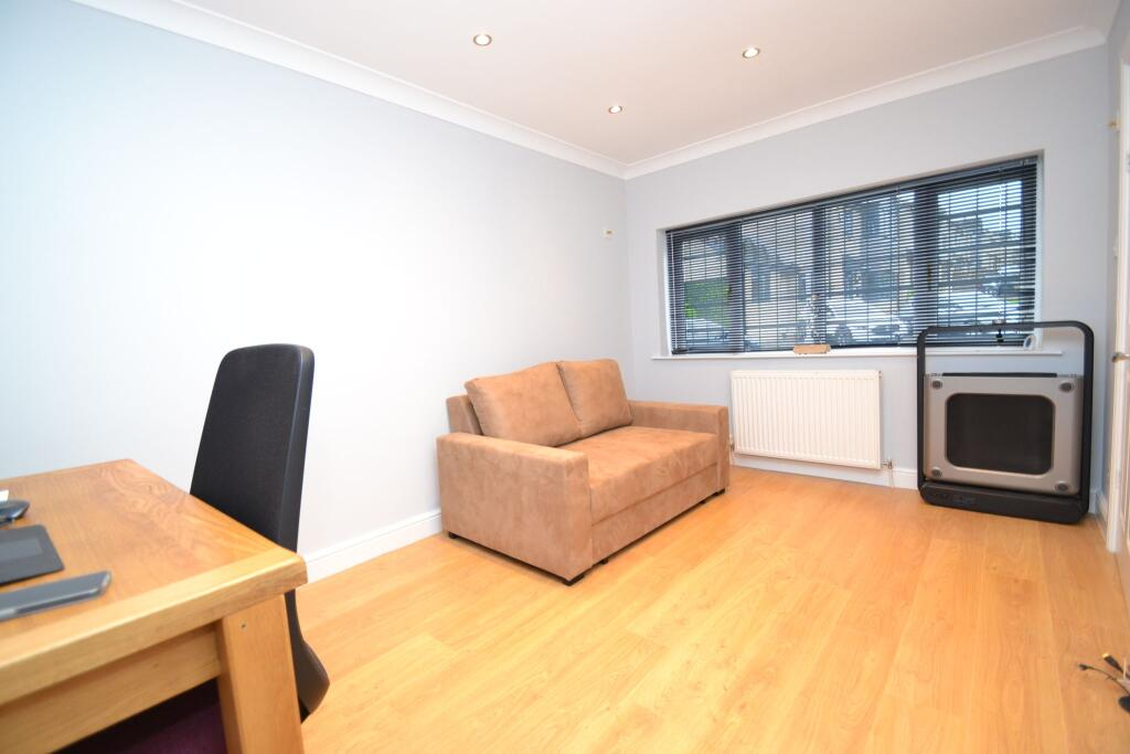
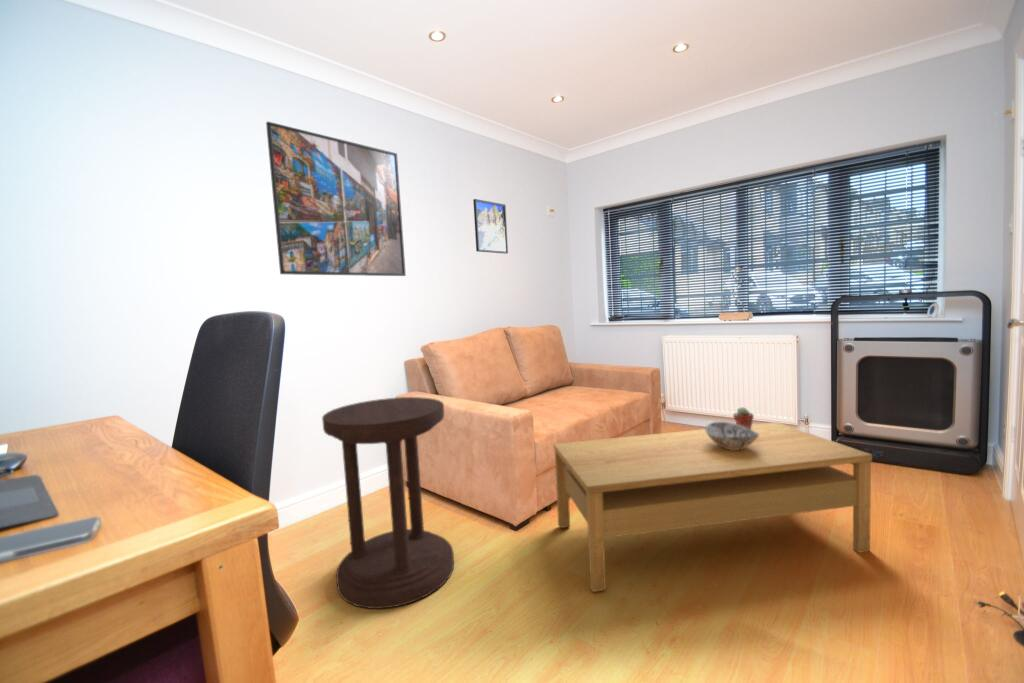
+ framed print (344, 208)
+ side table (391, 491)
+ potted succulent (743, 418)
+ decorative bowl (731, 437)
+ coffee table (699, 493)
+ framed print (491, 227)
